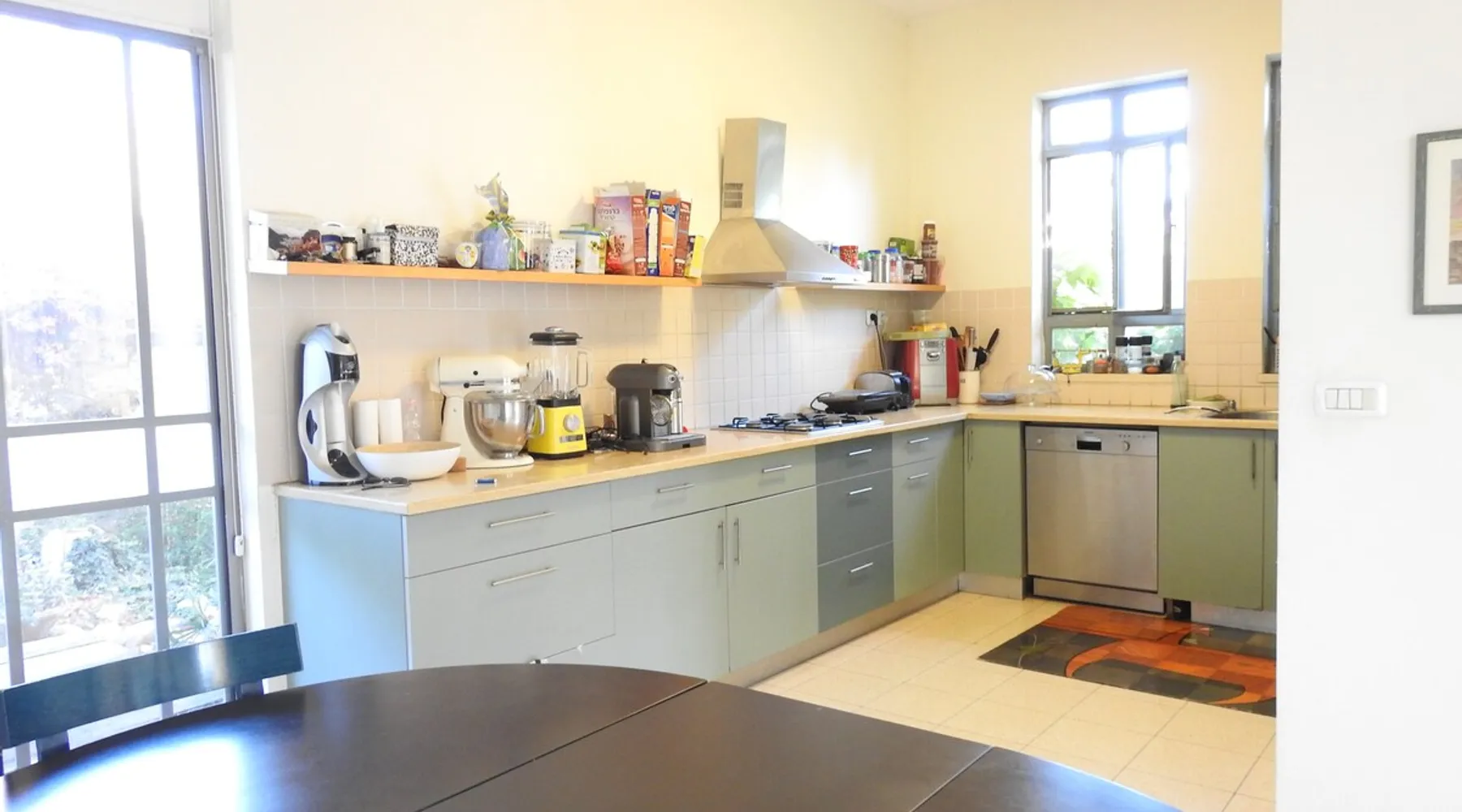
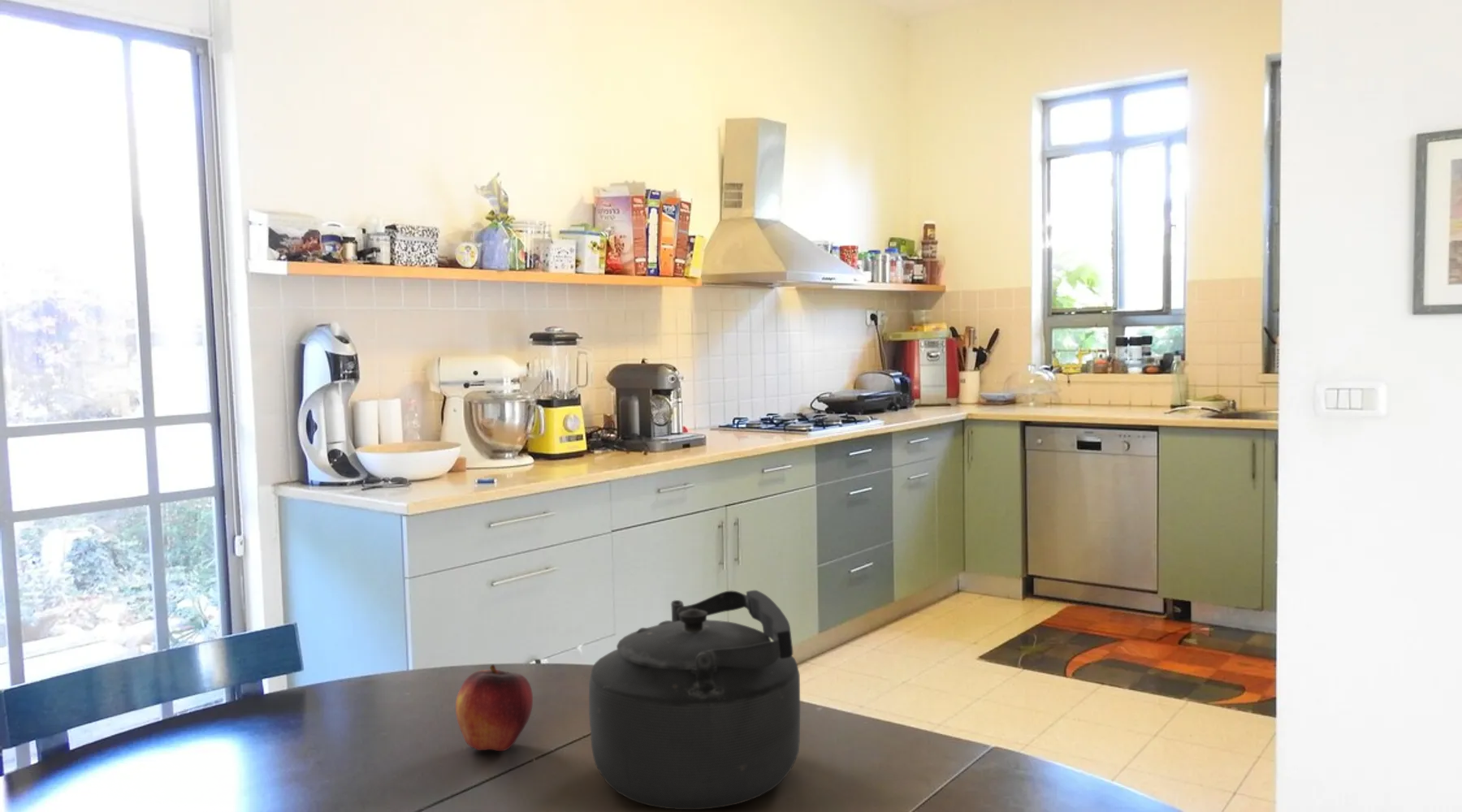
+ kettle (698, 688)
+ fruit (495, 706)
